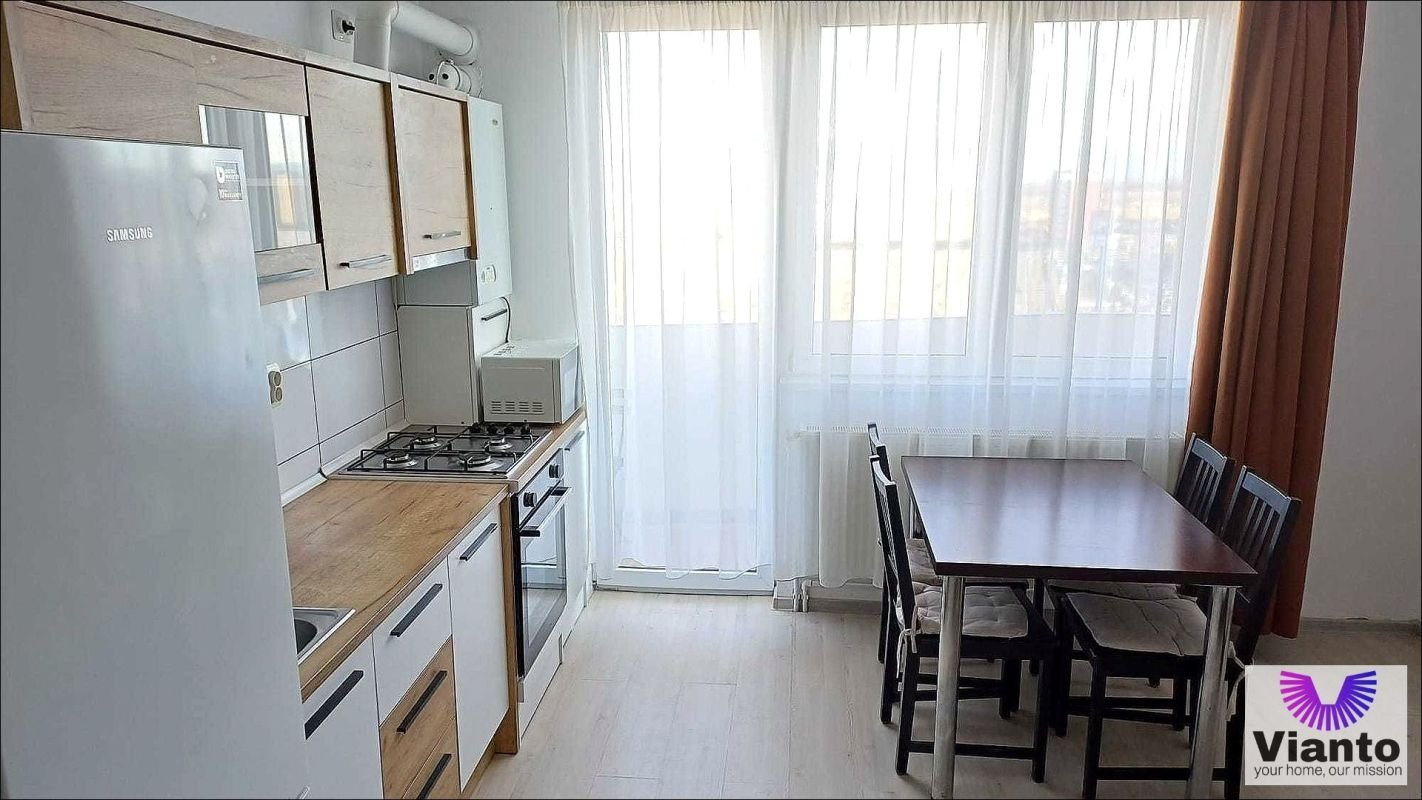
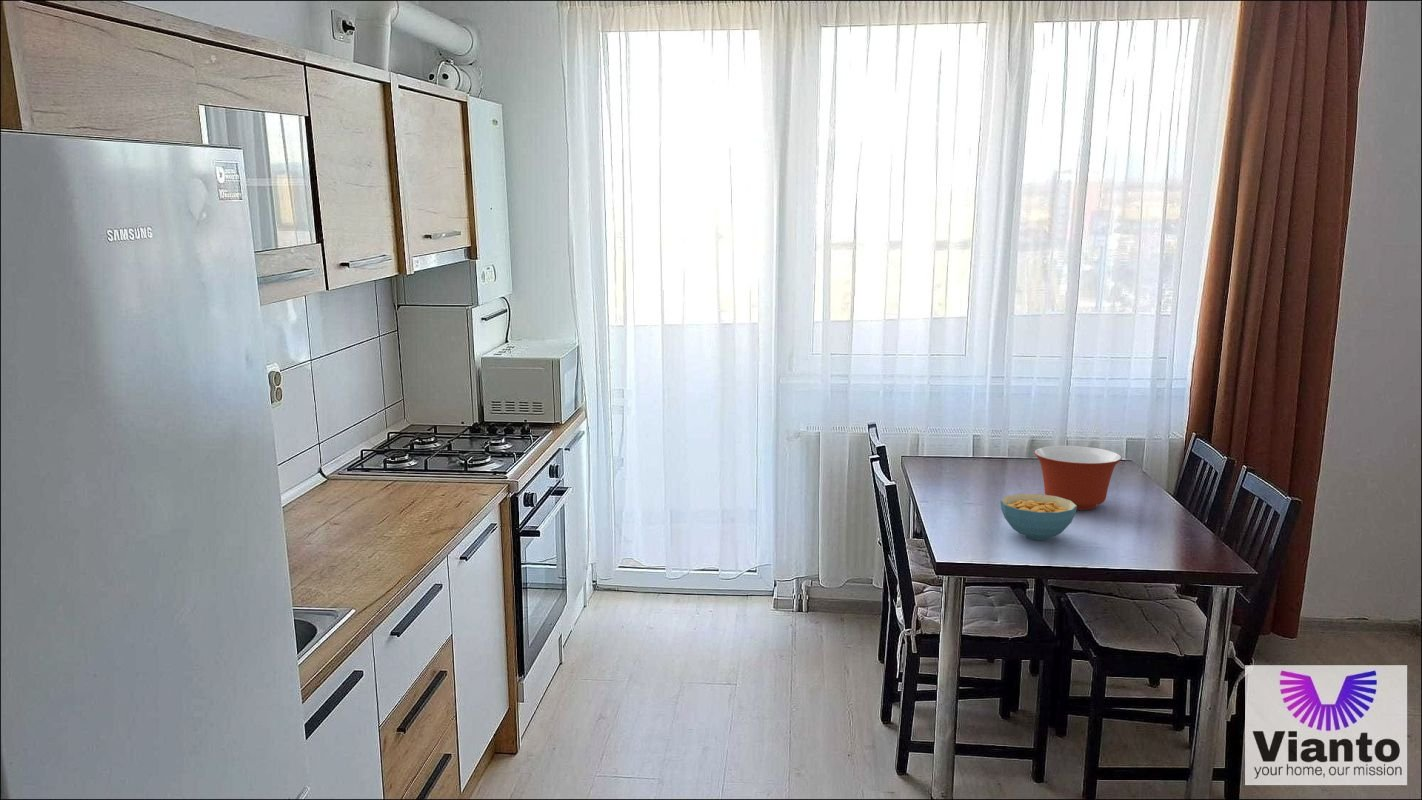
+ cereal bowl (1037, 519)
+ mixing bowl (1075, 479)
